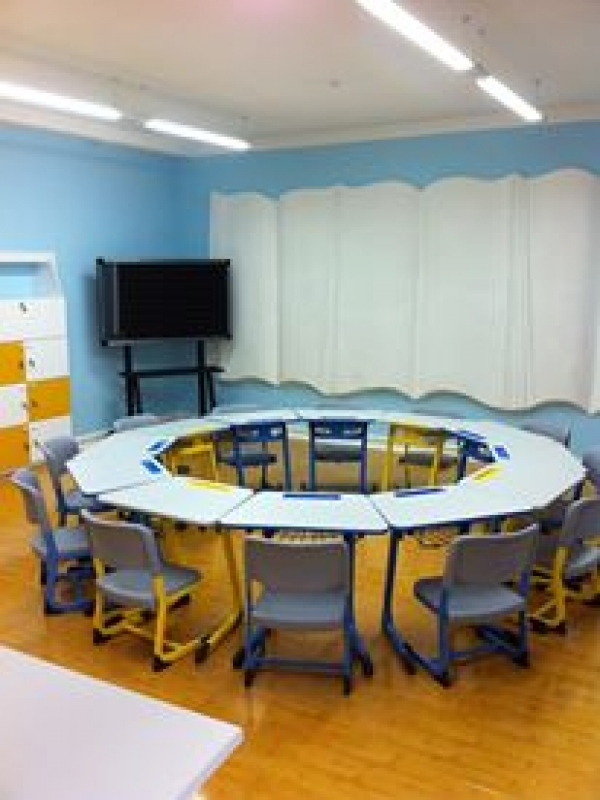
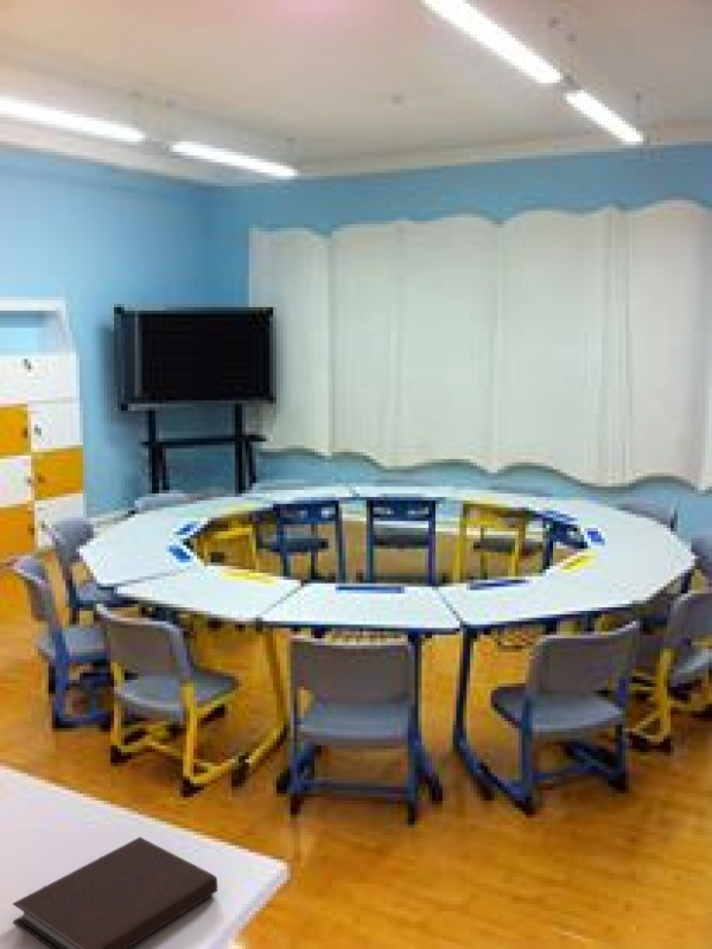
+ notebook (117, 898)
